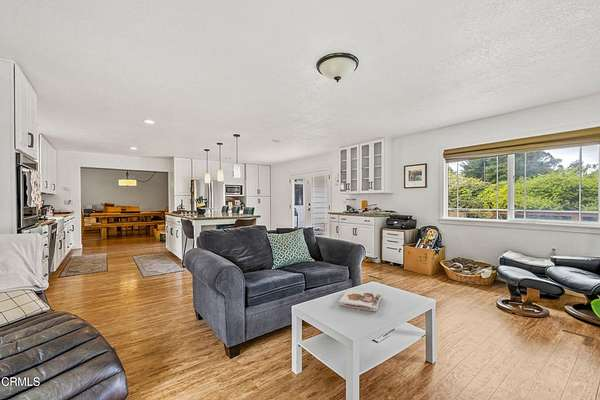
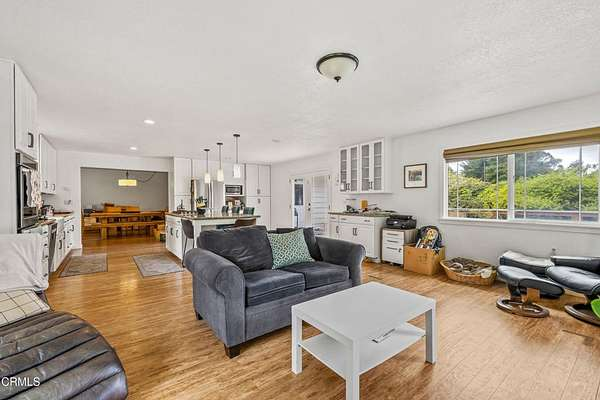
- board game (361, 299)
